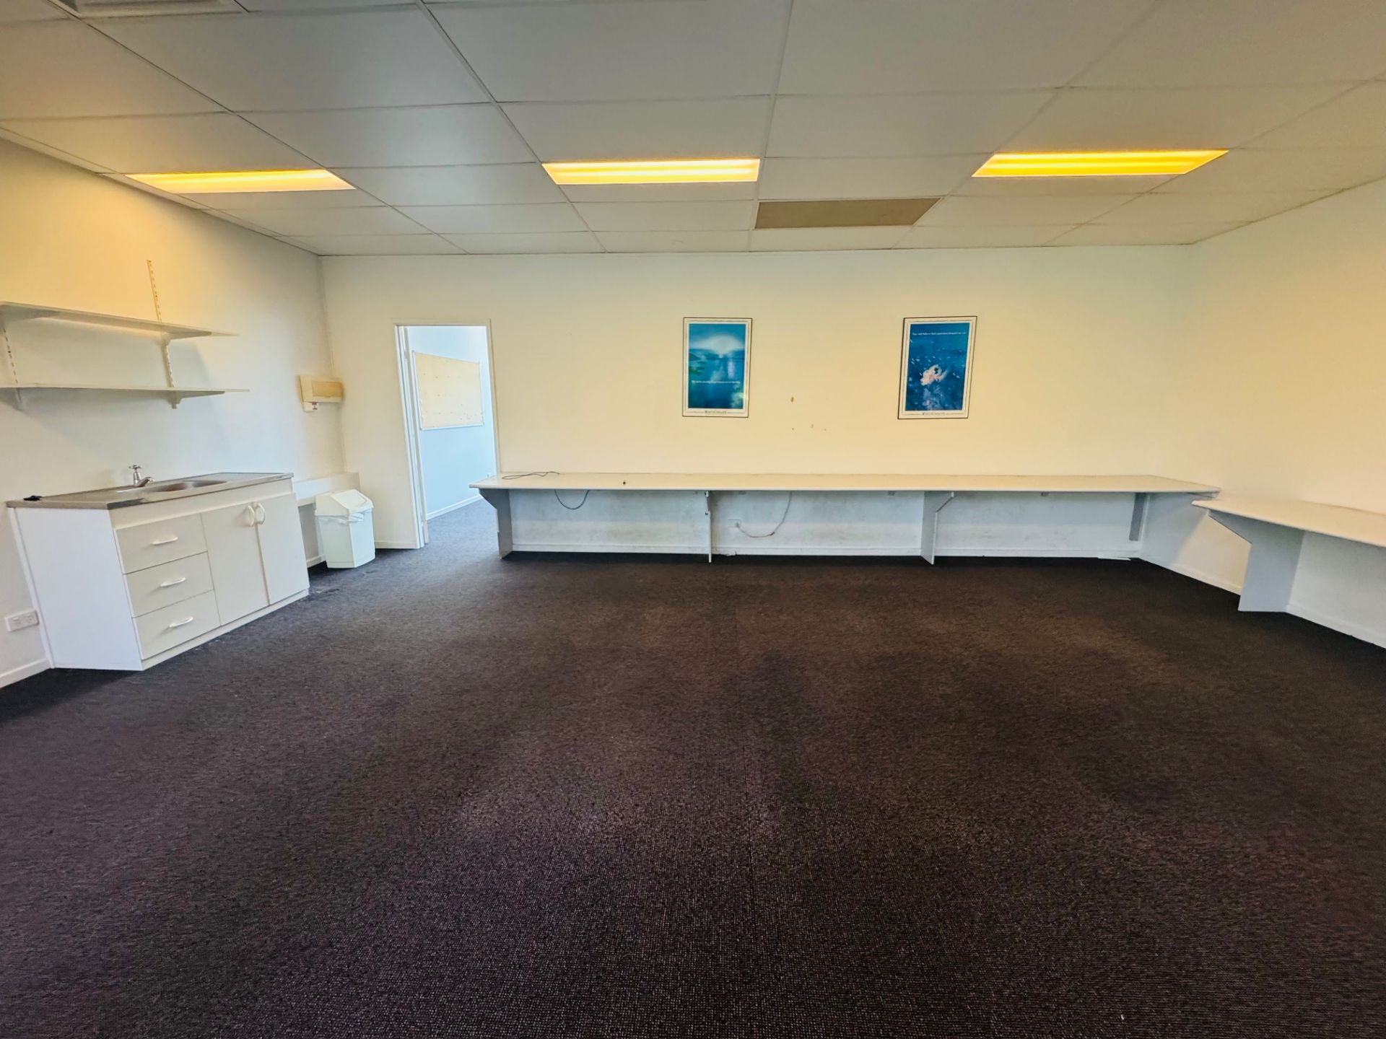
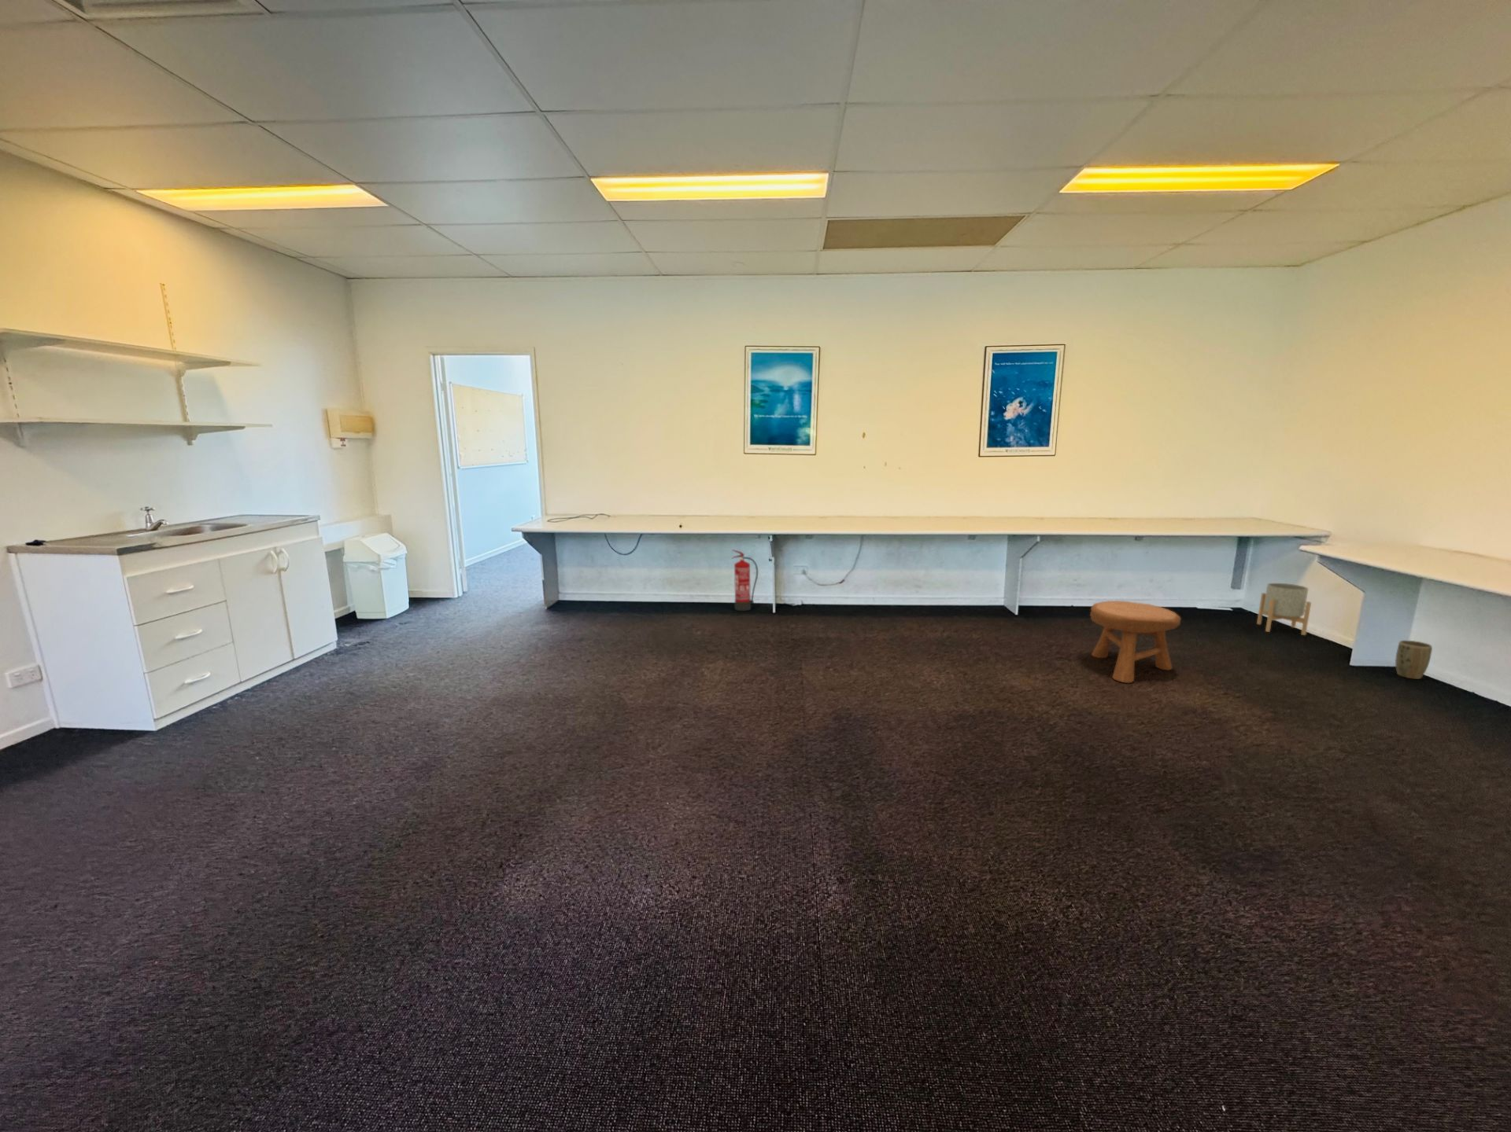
+ fire extinguisher (745, 579)
+ plant pot (1412, 660)
+ stool (1130, 640)
+ planter (1284, 608)
